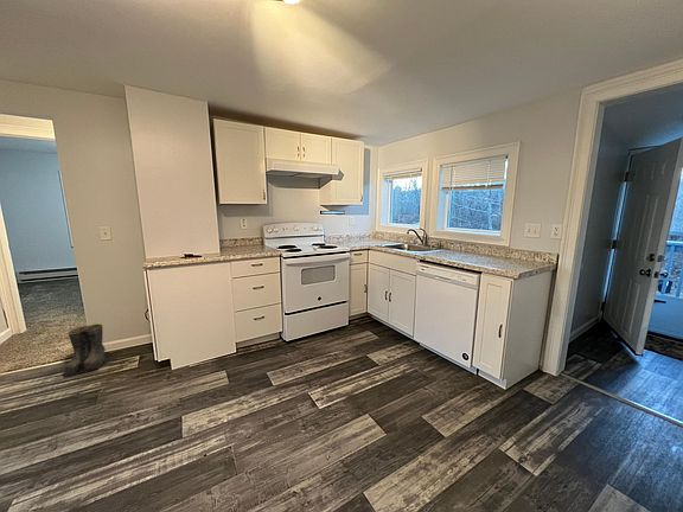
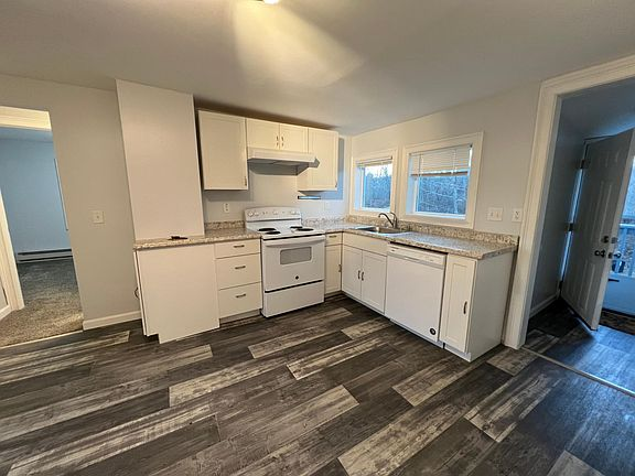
- boots (84, 347)
